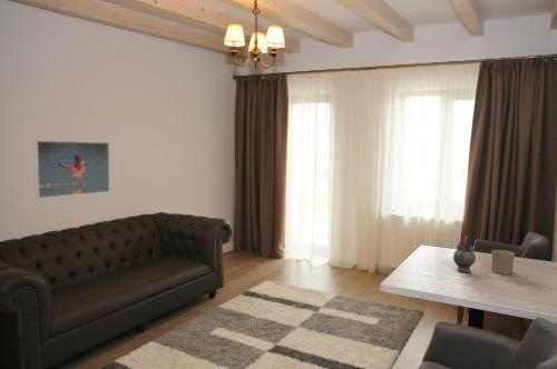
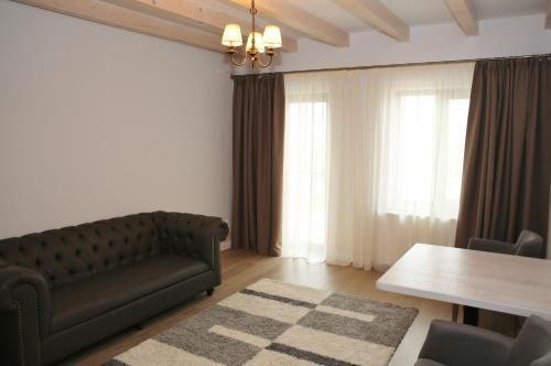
- cup (502, 261)
- teapot (463, 253)
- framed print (75, 168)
